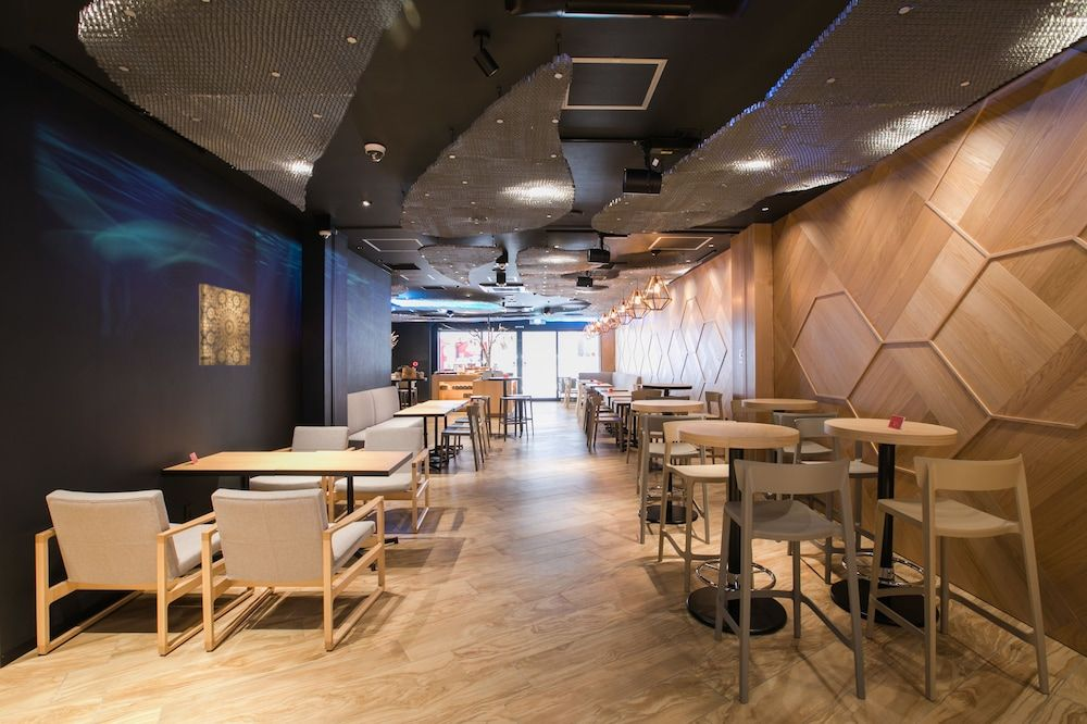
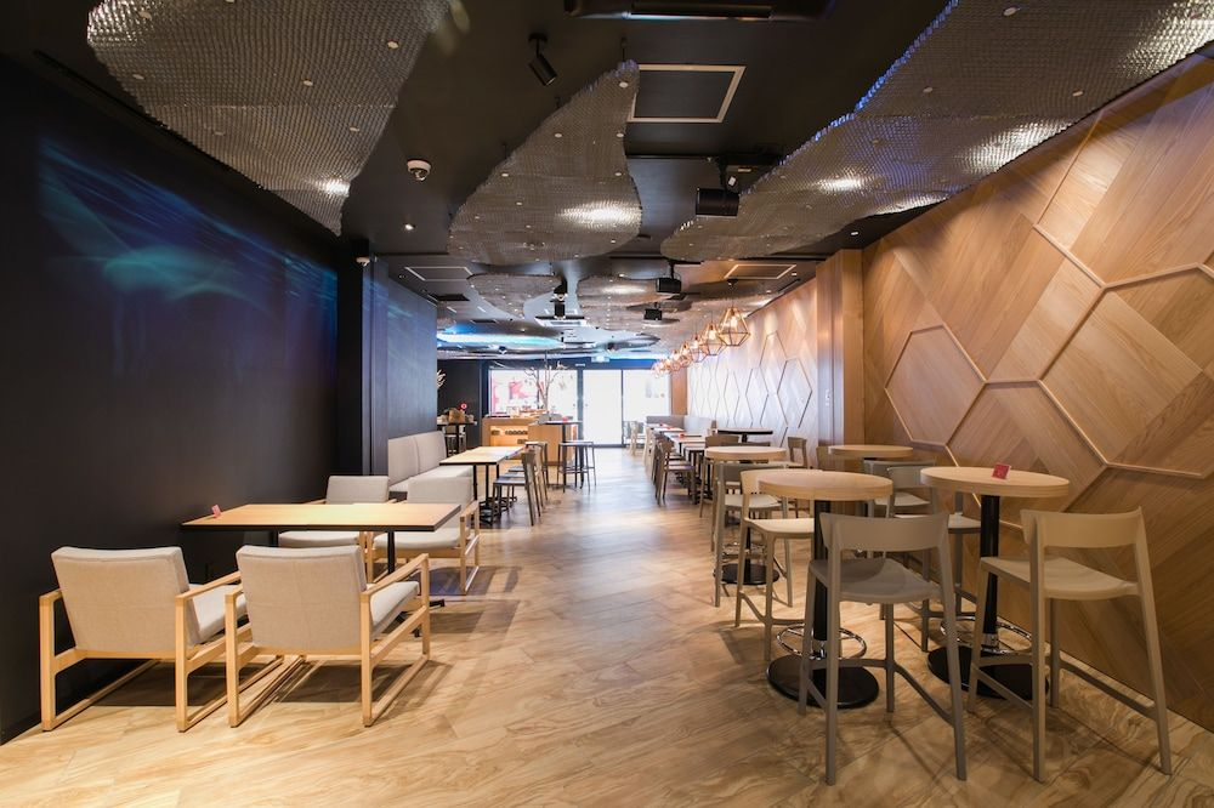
- wall art (226, 327)
